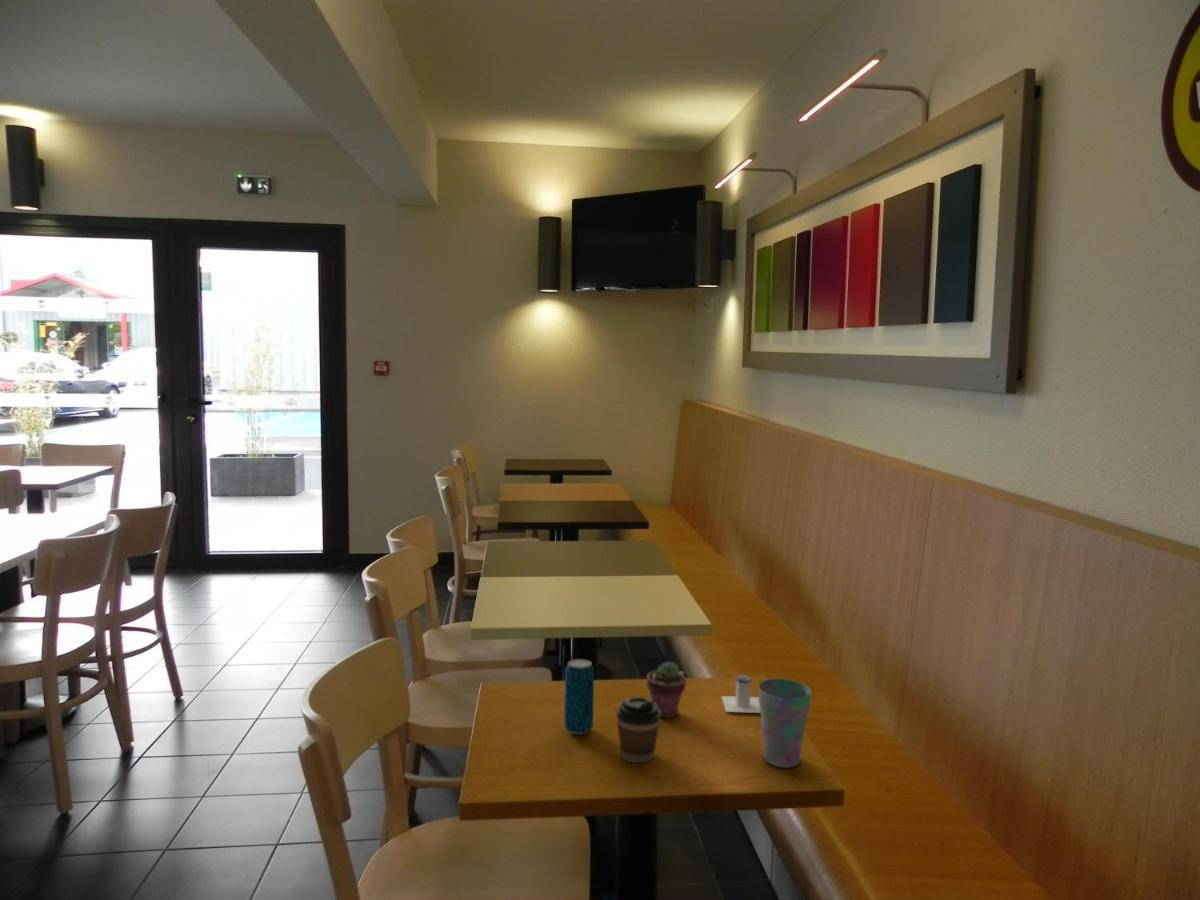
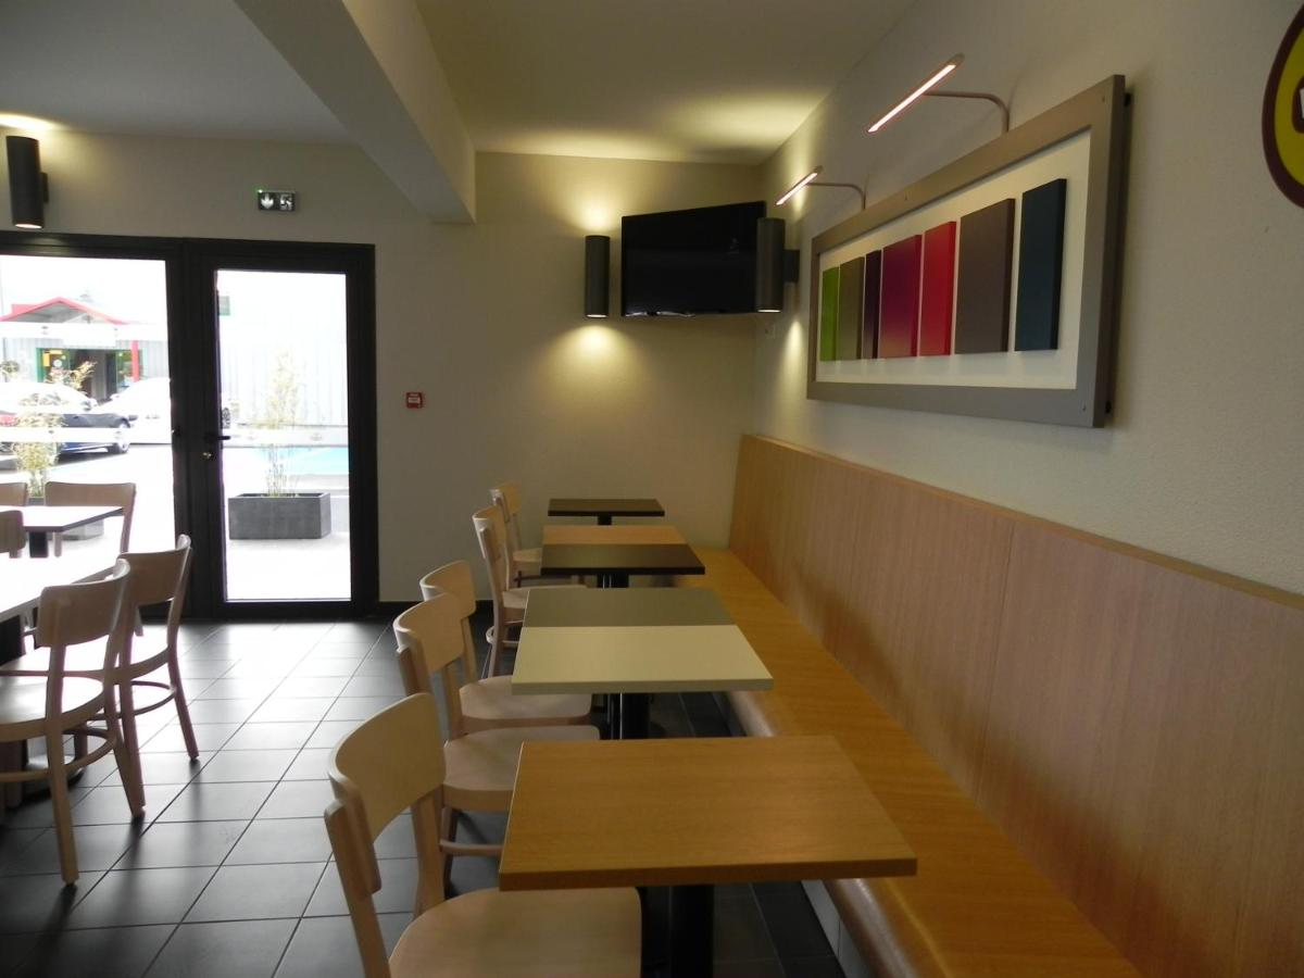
- beverage can (579, 696)
- coffee cup (638, 726)
- salt shaker (743, 691)
- cup (783, 724)
- potted succulent (666, 687)
